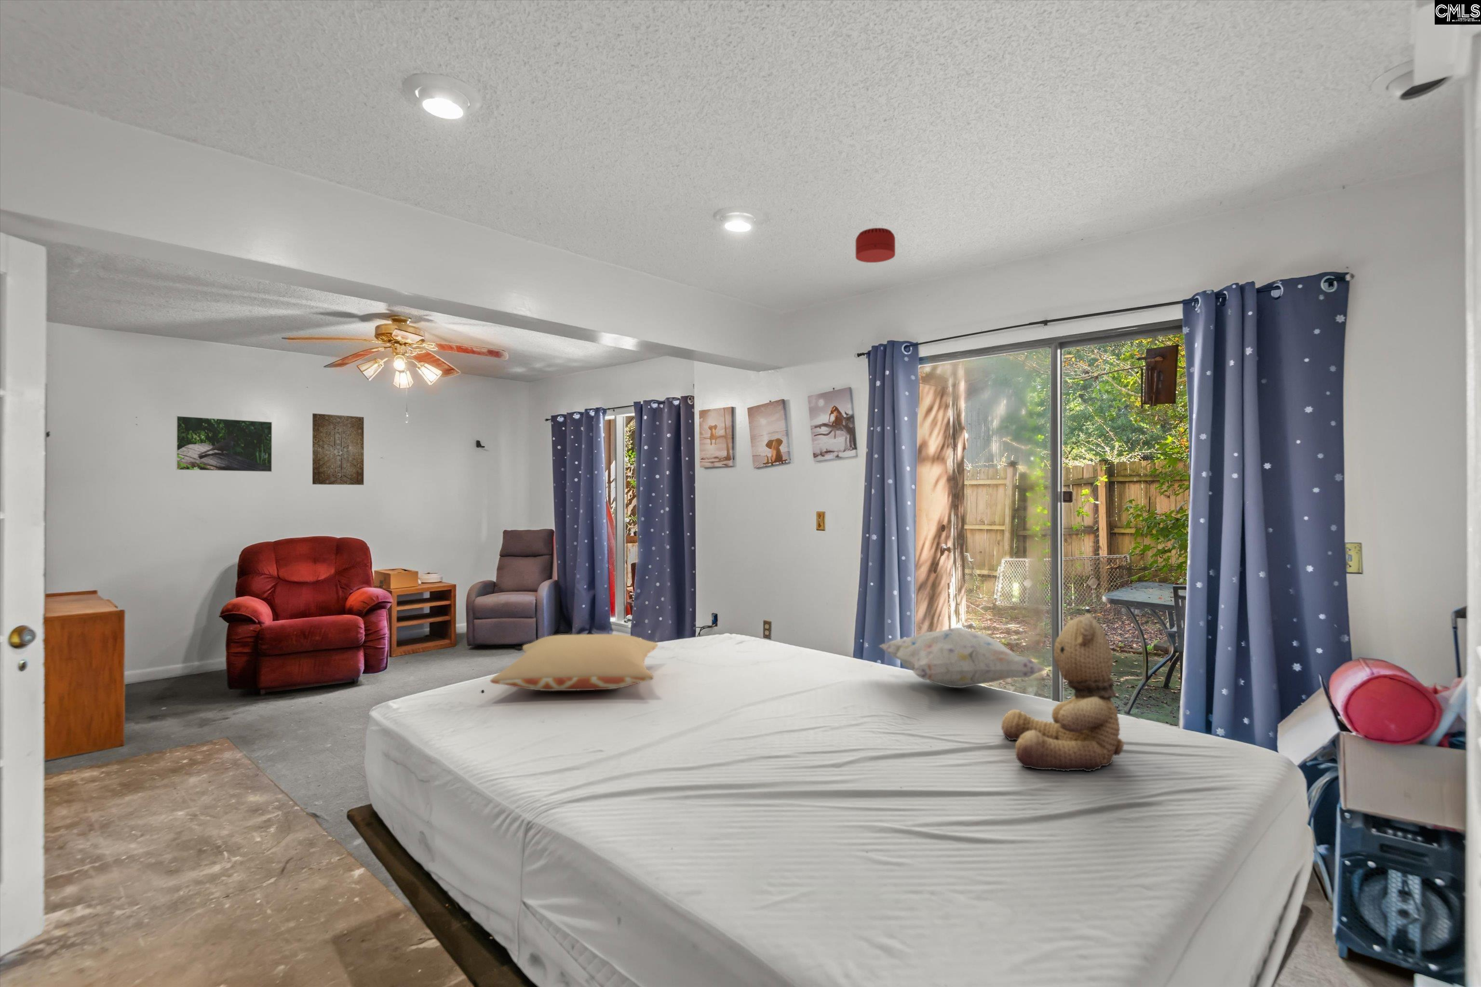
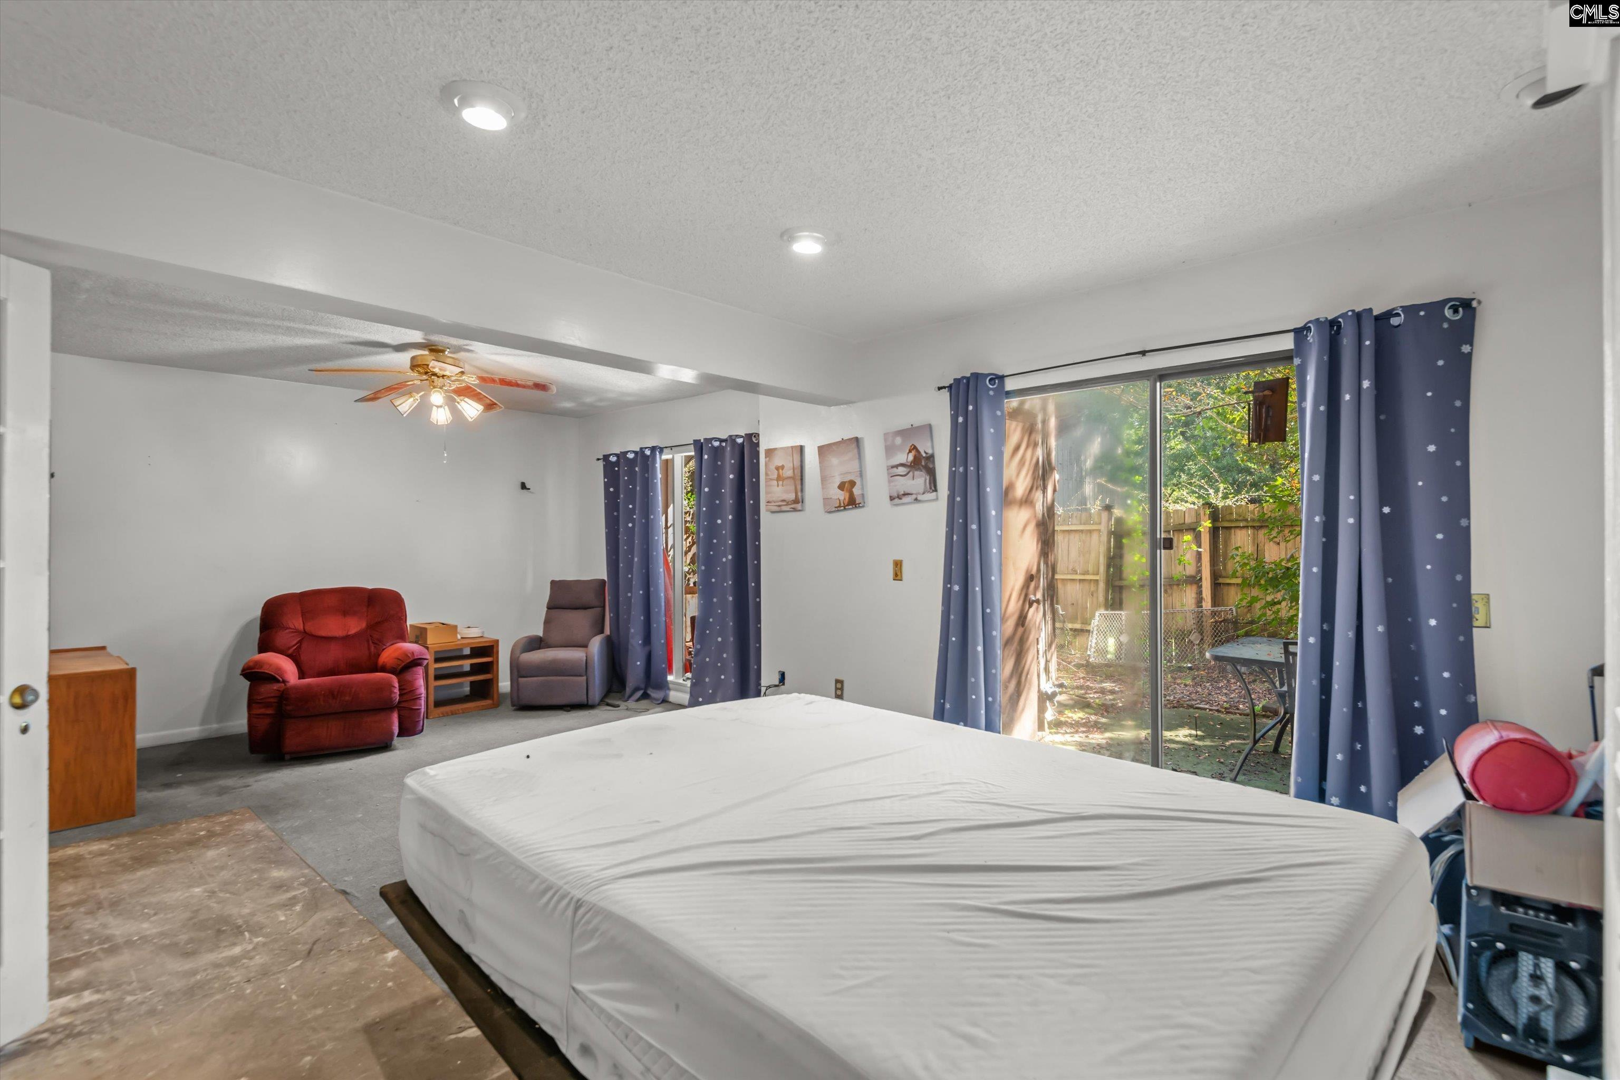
- wall art (338, 449)
- teddy bear (1064, 679)
- smoke detector (875, 245)
- decorative pillow (958, 658)
- pillow (582, 661)
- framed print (226, 445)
